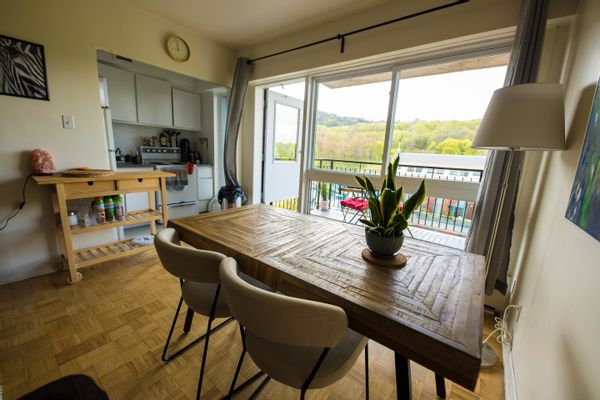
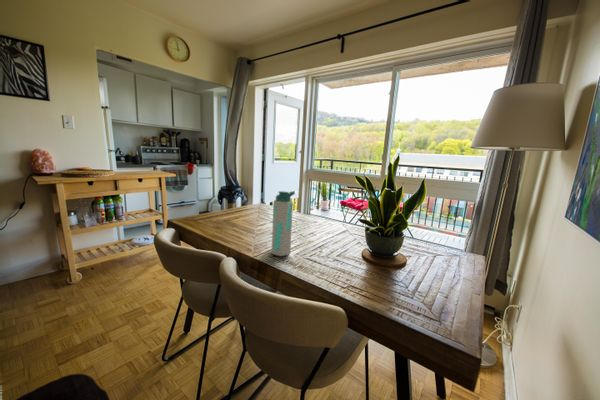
+ water bottle (283, 222)
